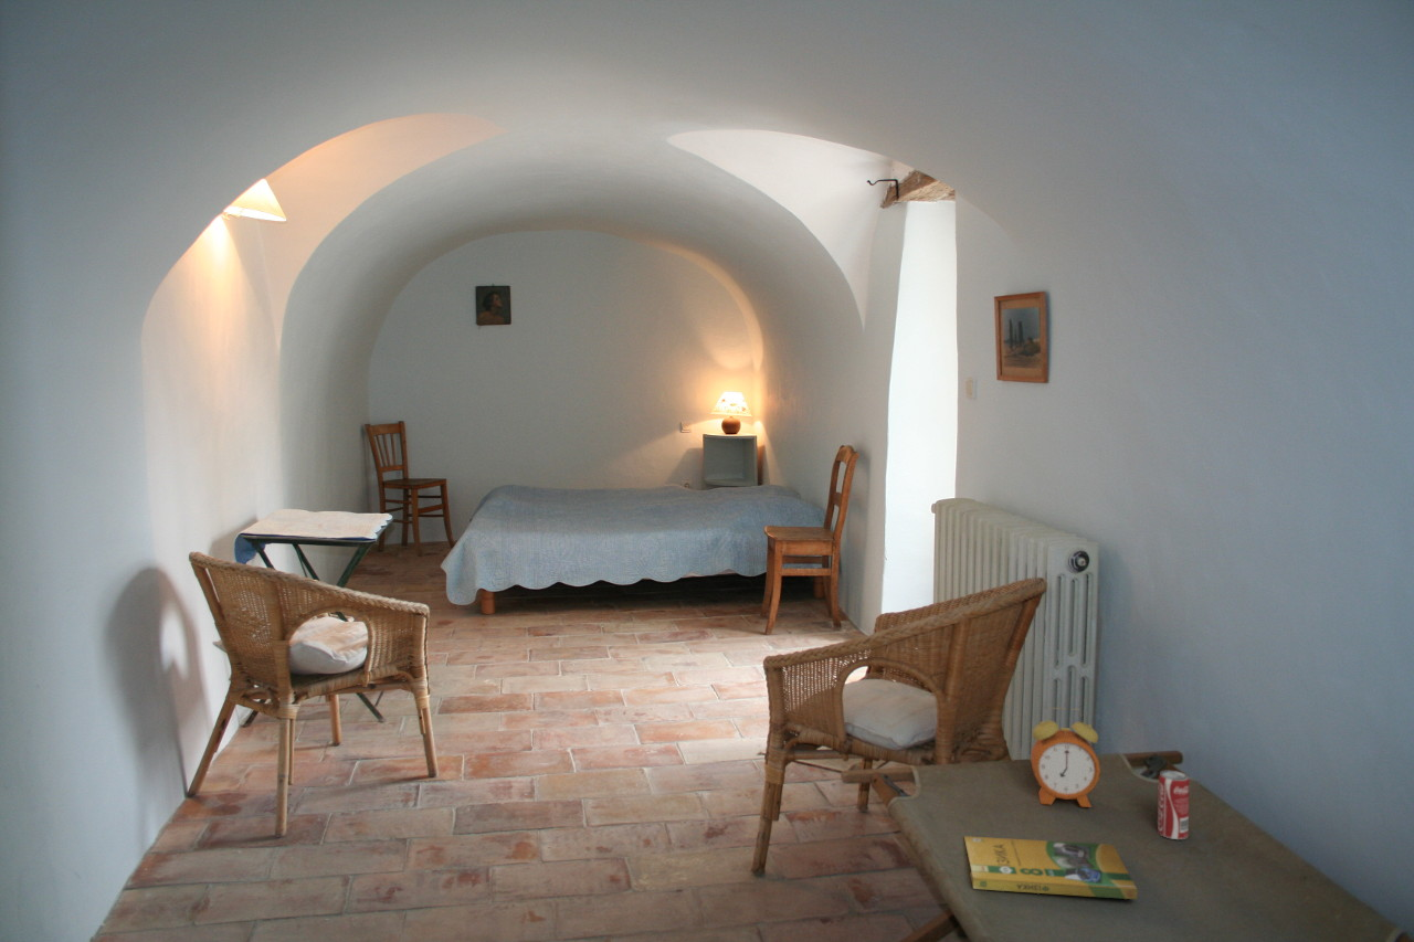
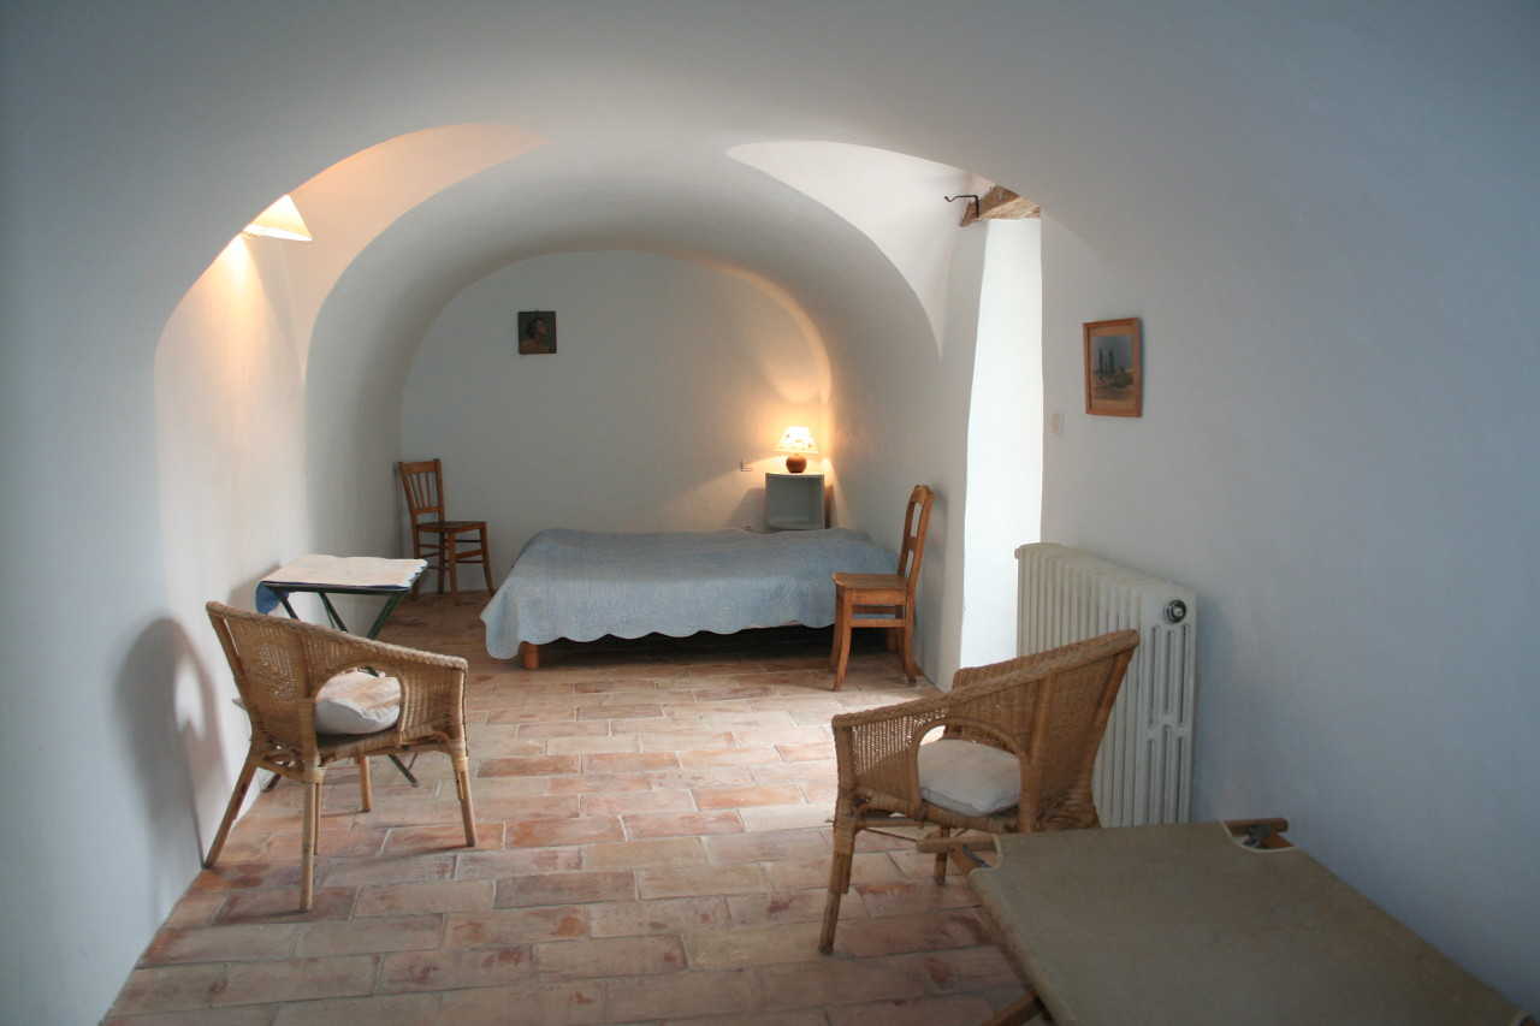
- alarm clock (1065, 754)
- beverage can (1173, 804)
- booklet (1045, 866)
